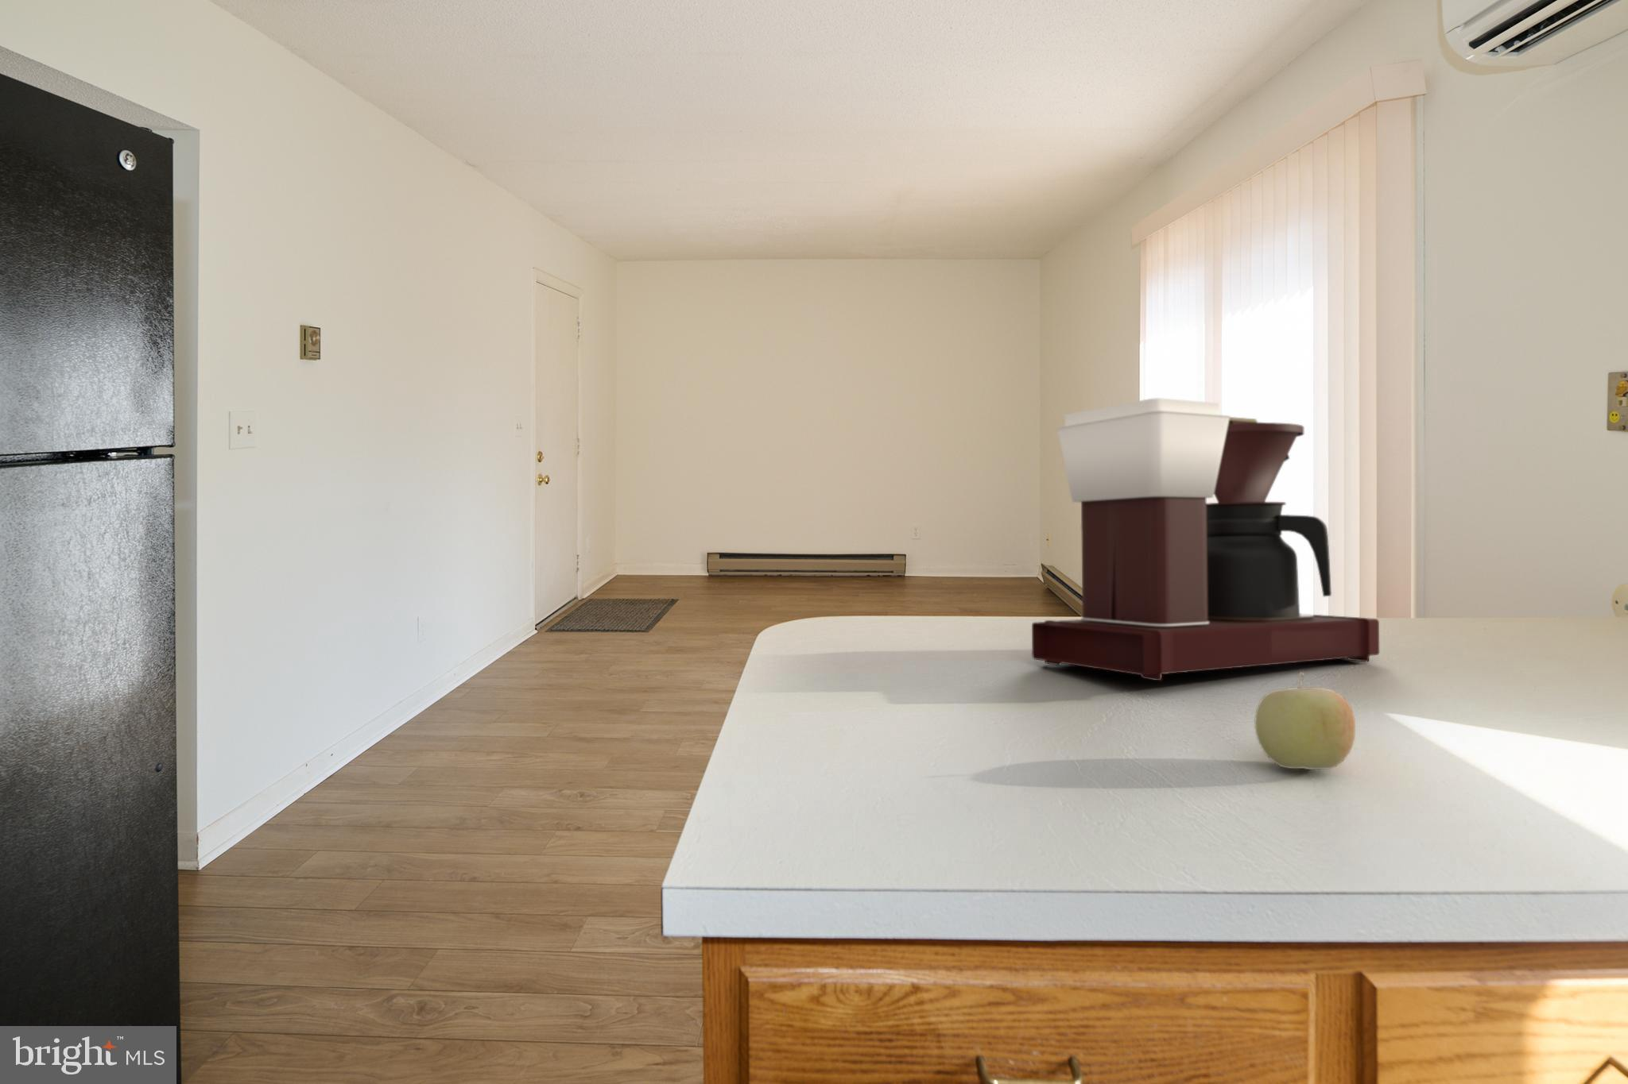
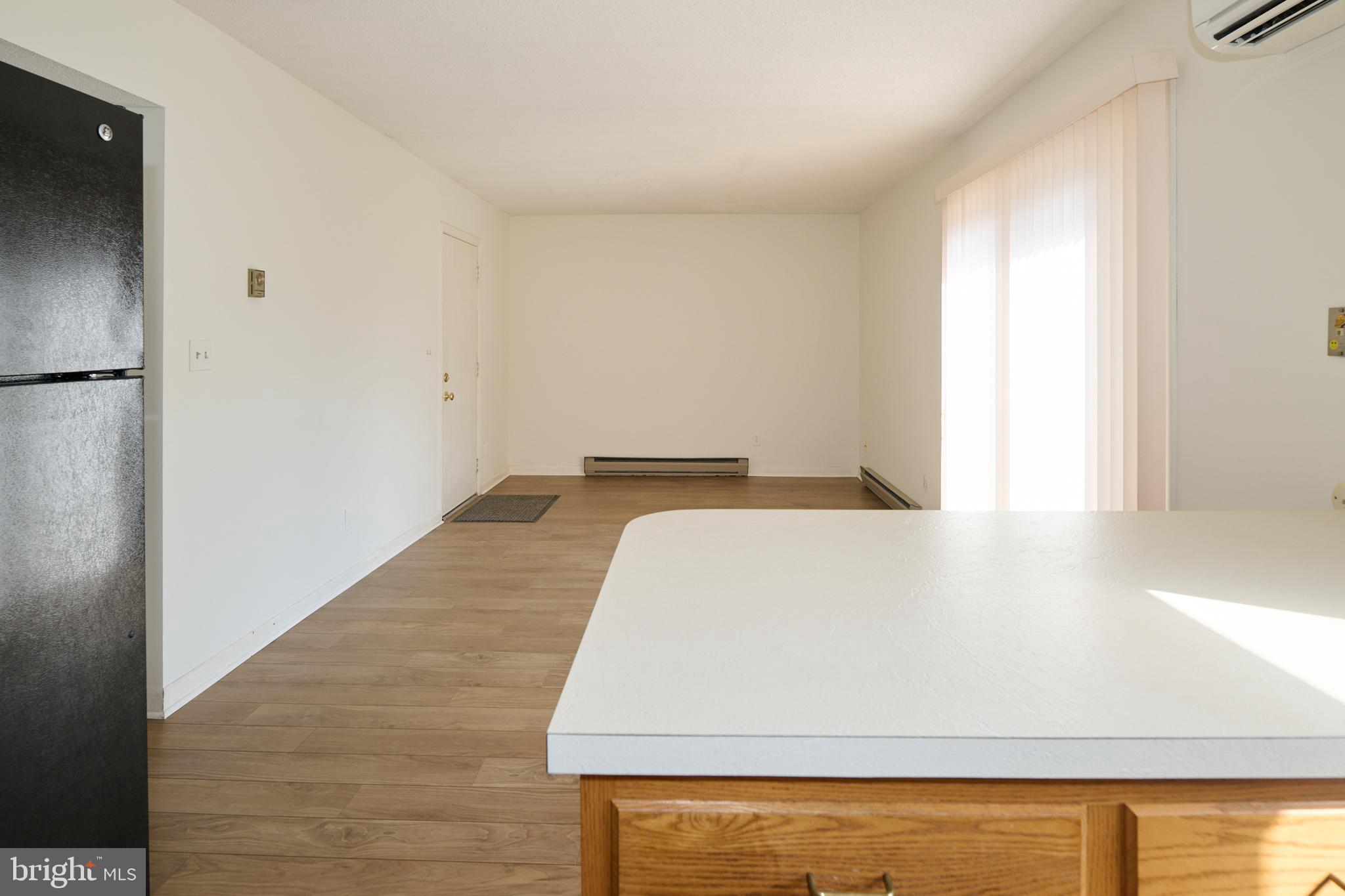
- fruit (1305, 720)
- coffee maker (1204, 537)
